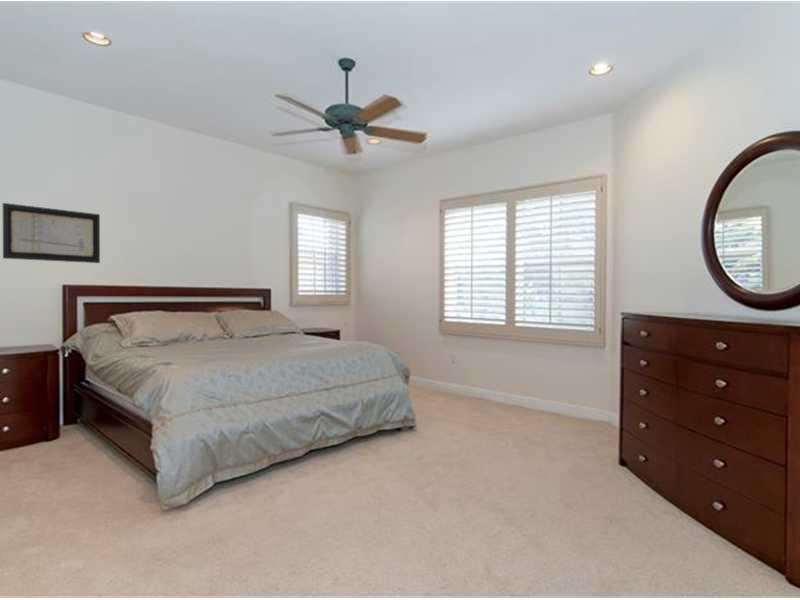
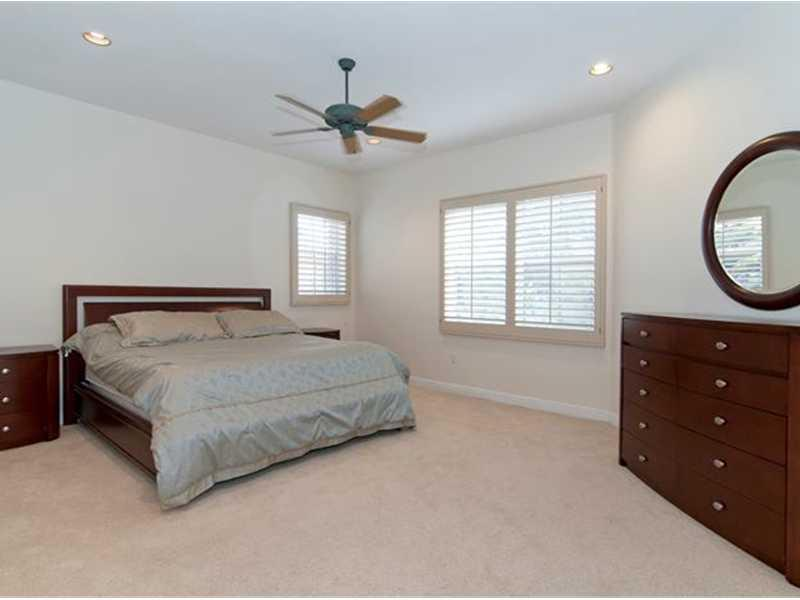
- wall art (54, 235)
